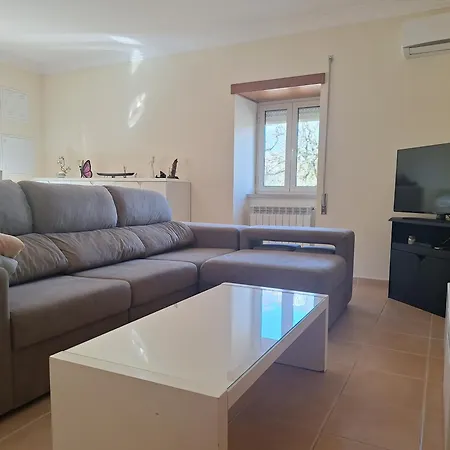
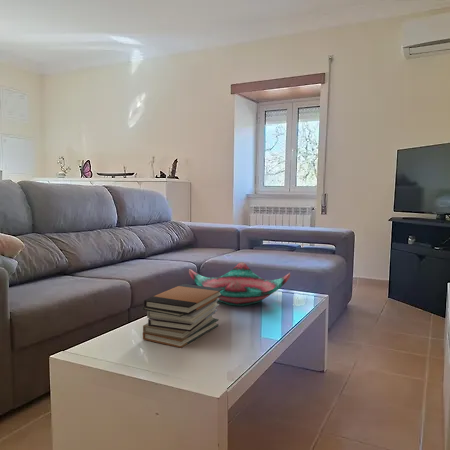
+ book stack (184, 312)
+ decorative bowl (238, 285)
